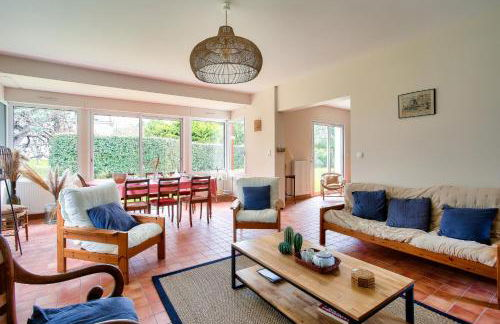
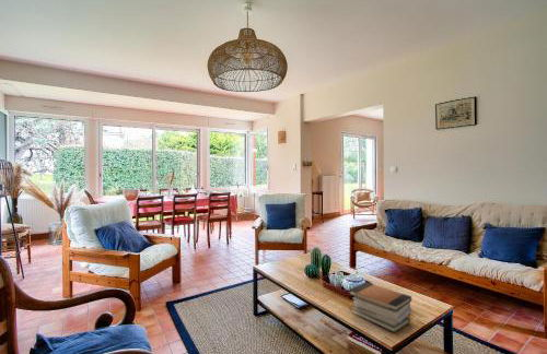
+ book stack (380, 305)
